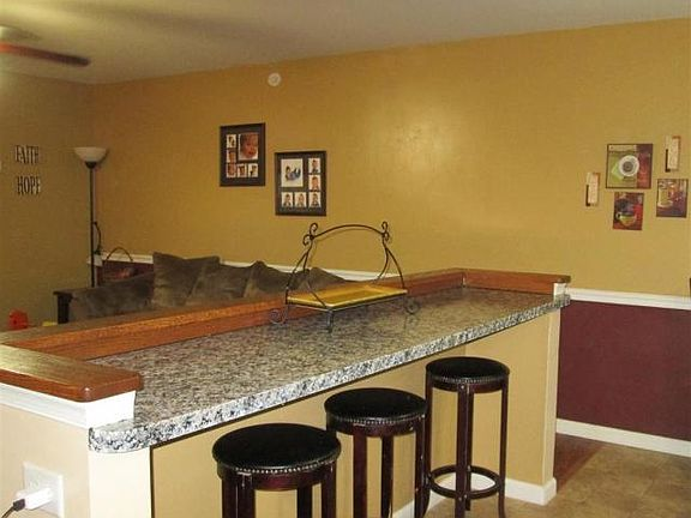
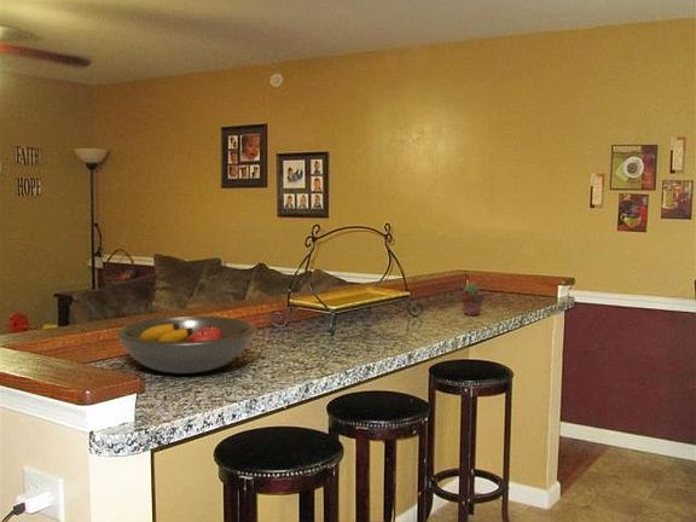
+ potted succulent (471, 298)
+ fruit bowl (187, 342)
